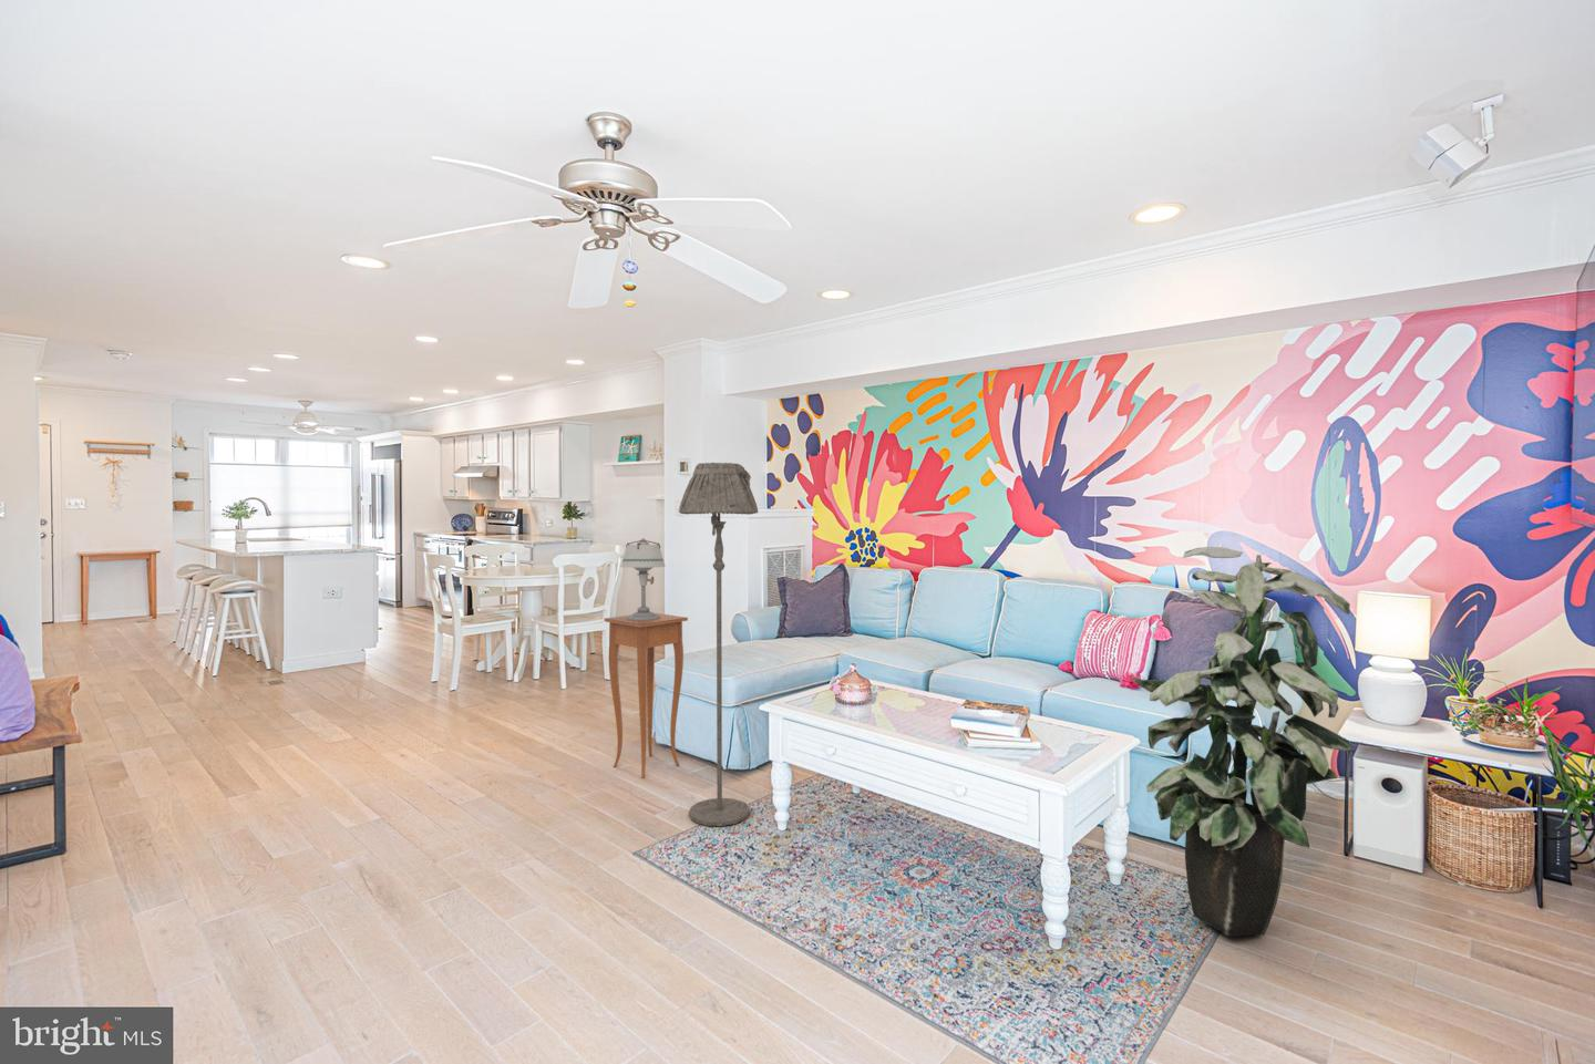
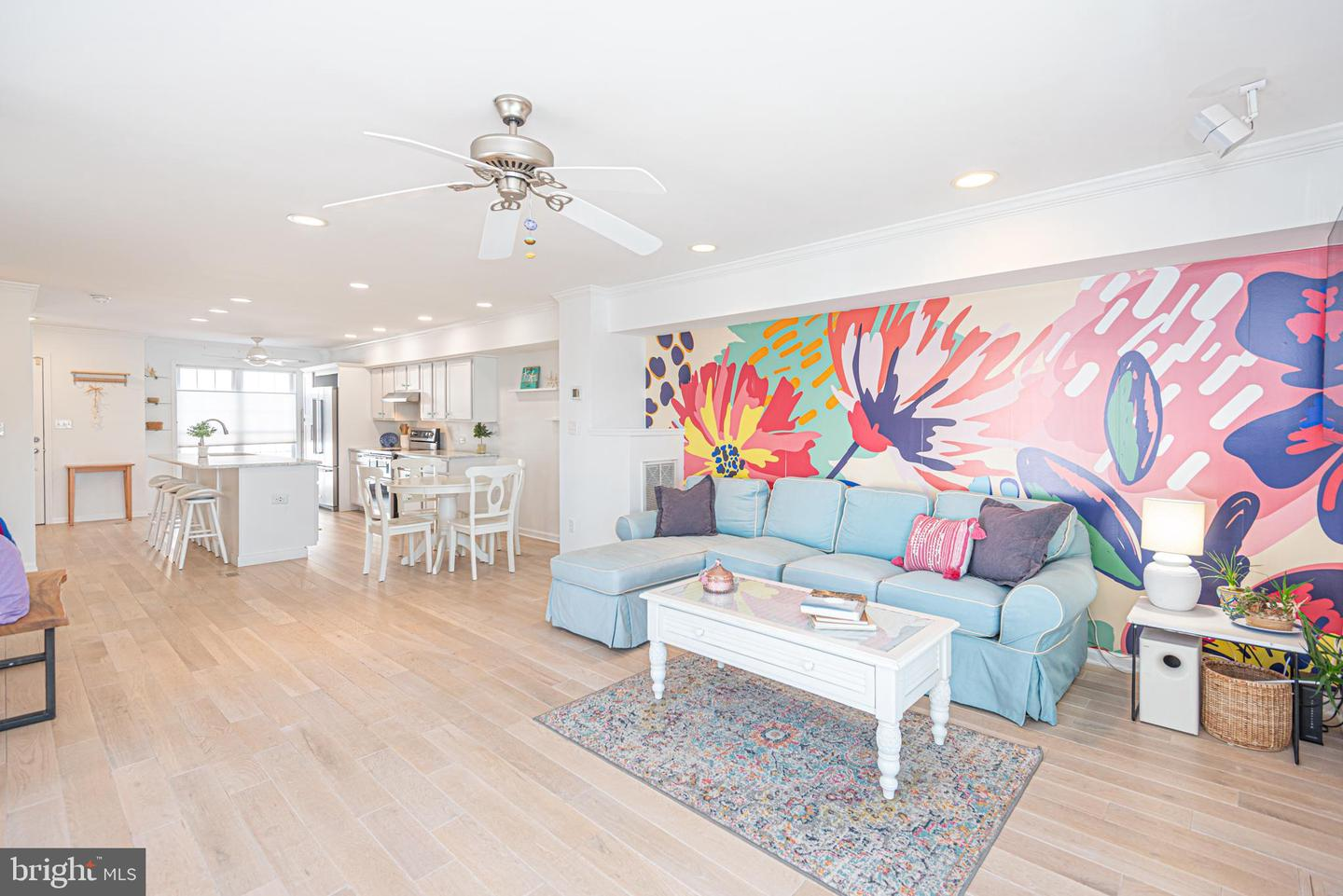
- side table (646, 692)
- floor lamp (719, 639)
- indoor plant (1233, 733)
- table lamp (643, 577)
